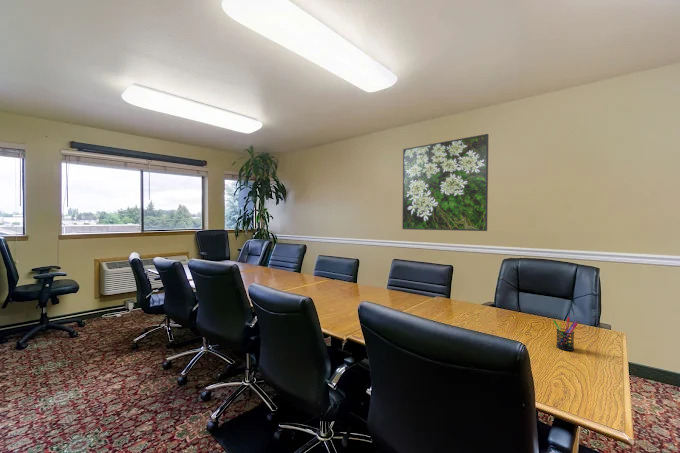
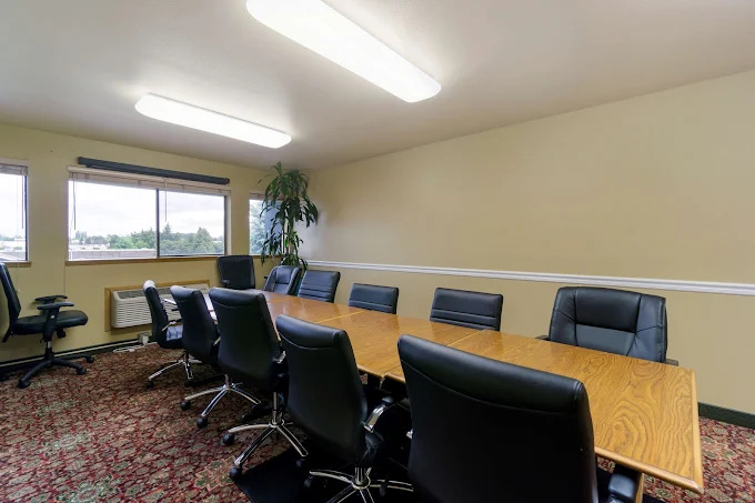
- pen holder (563, 332)
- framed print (441, 186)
